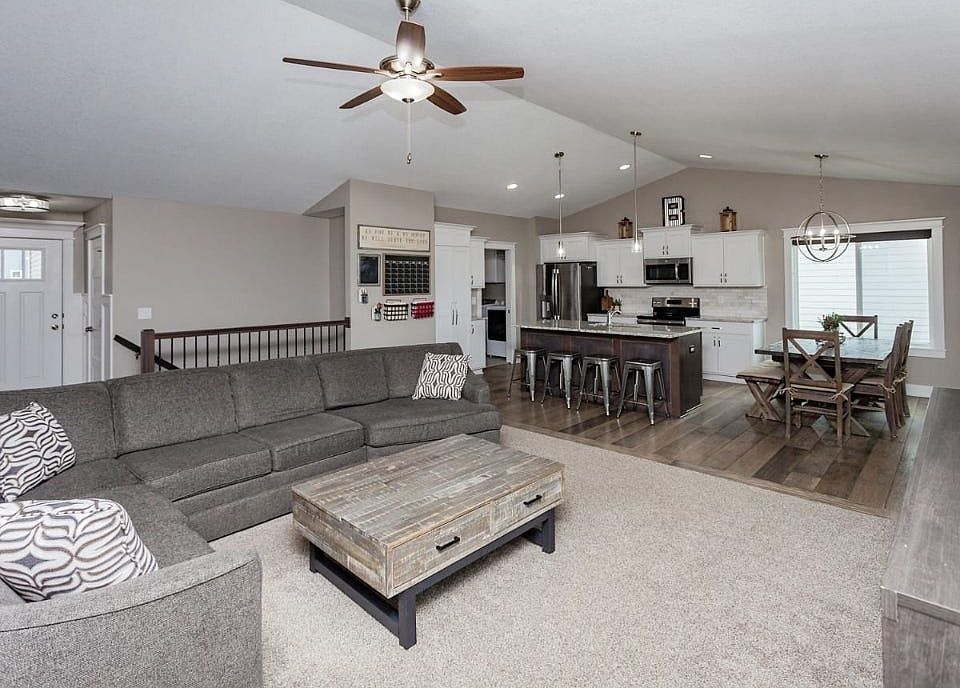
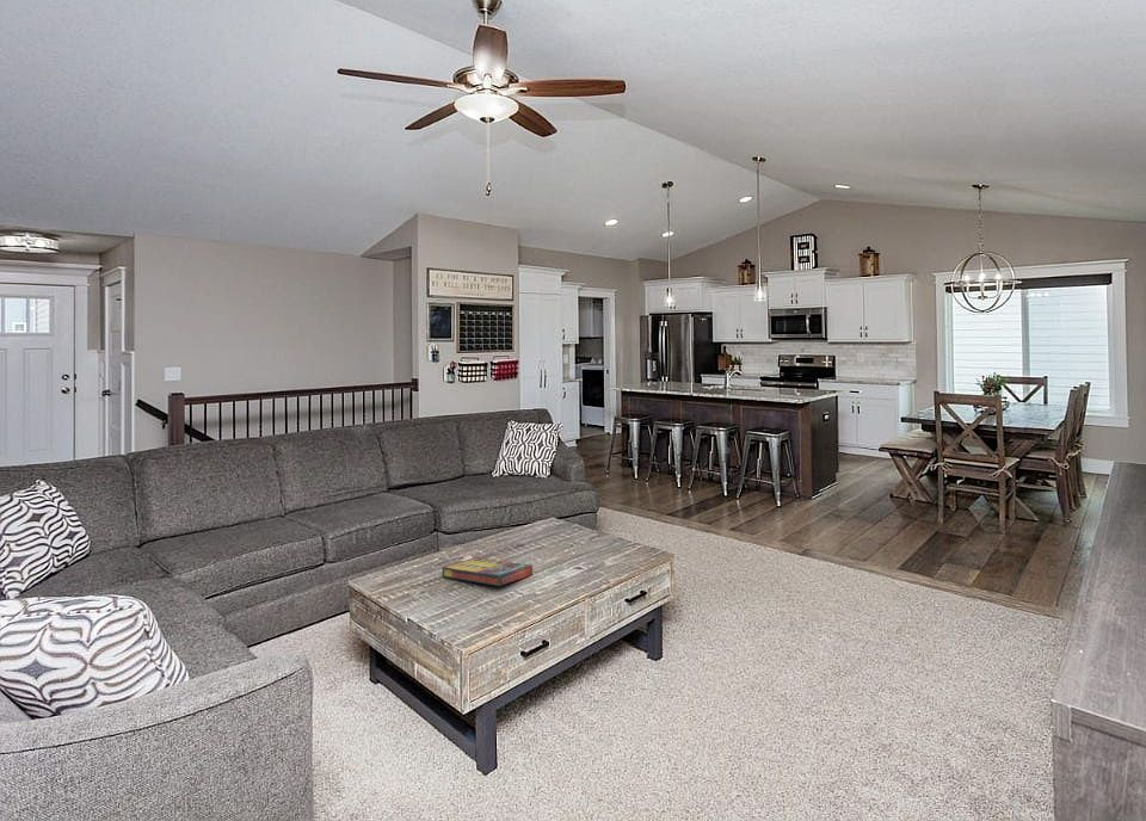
+ game compilation box (487, 570)
